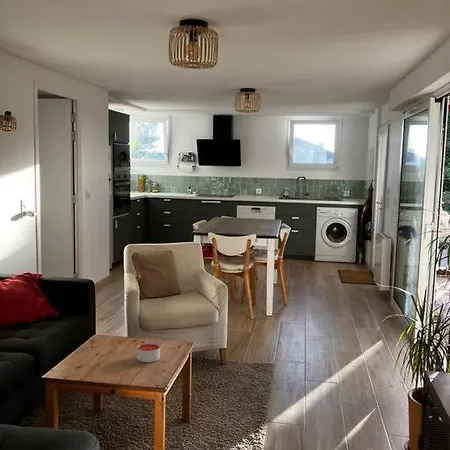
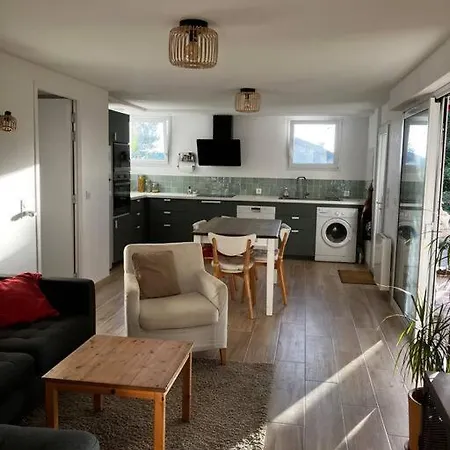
- candle (148, 352)
